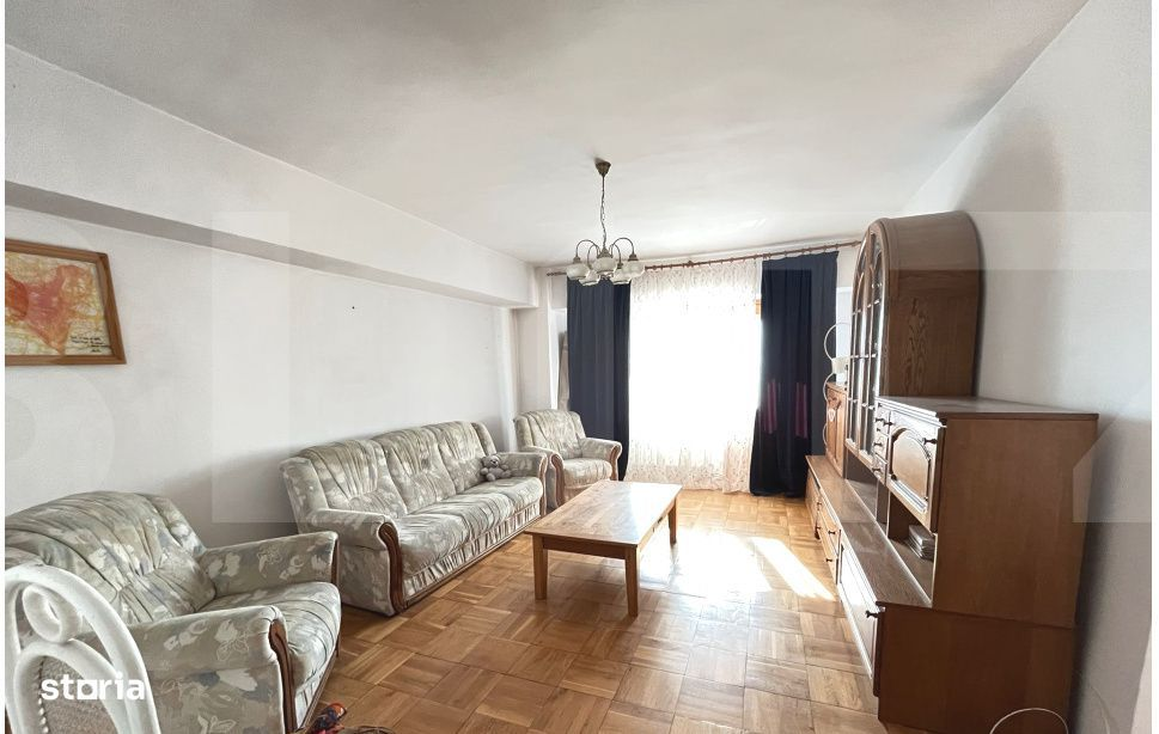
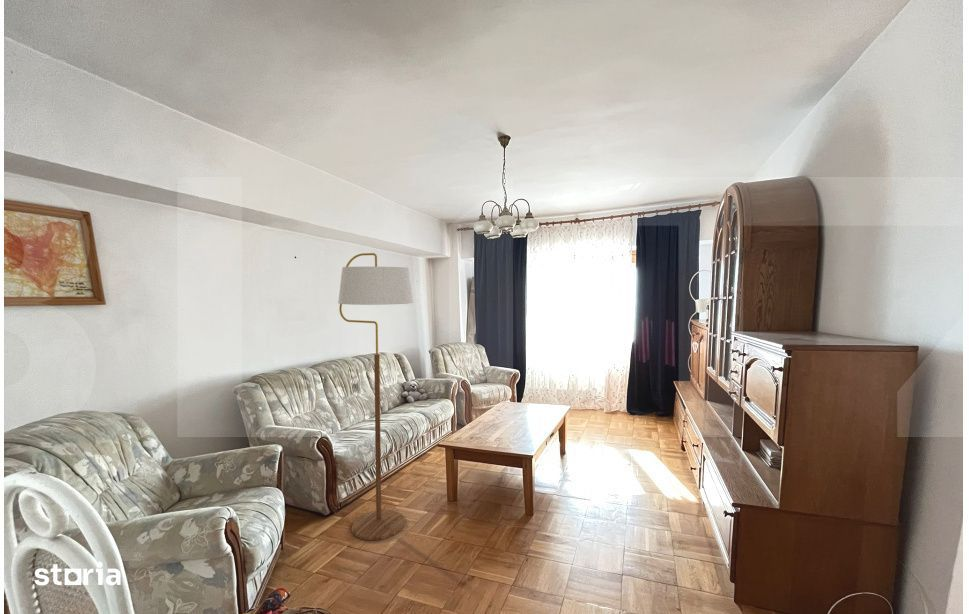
+ floor lamp (375, 390)
